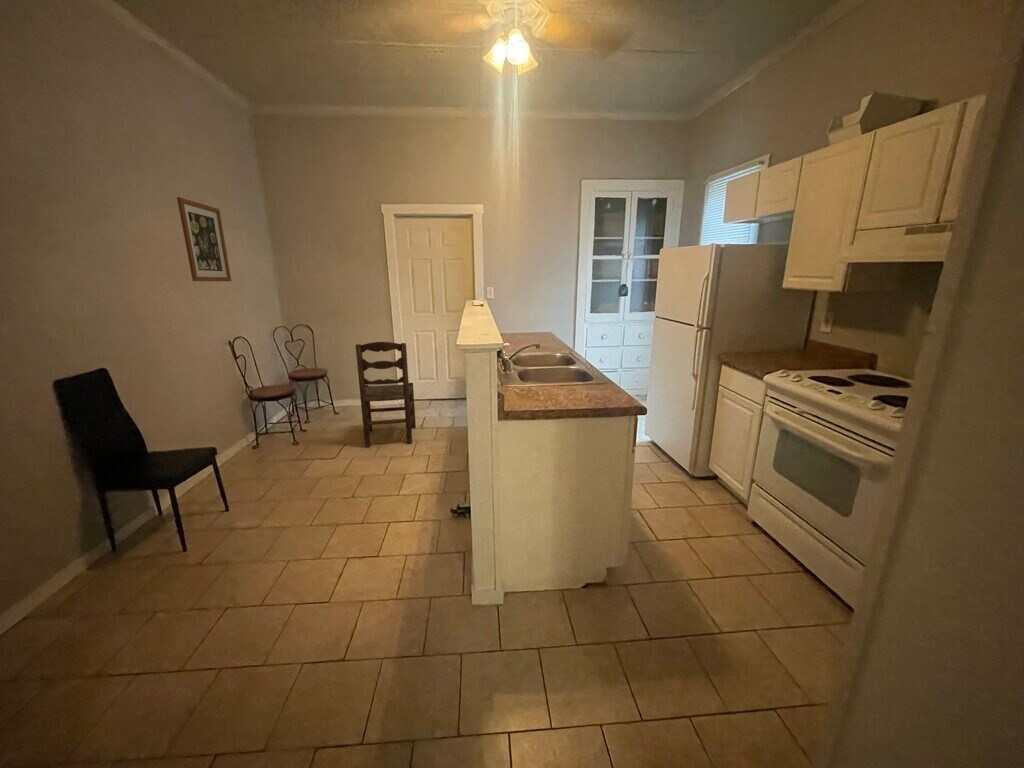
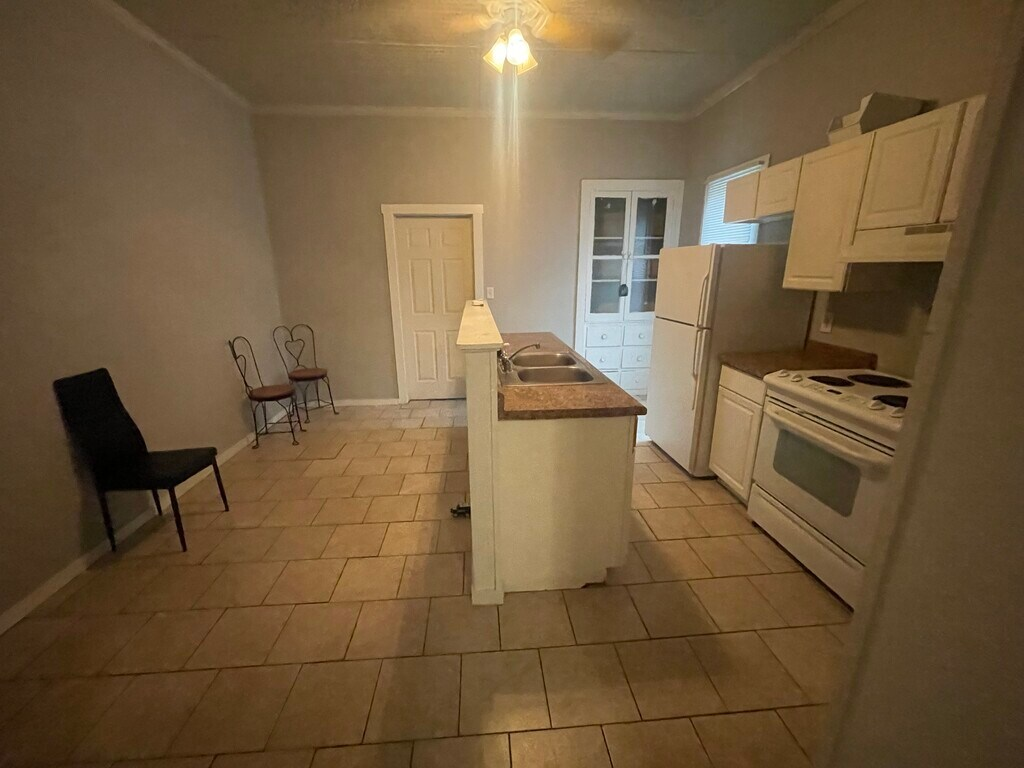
- dining chair (386, 389)
- wall art (206, 243)
